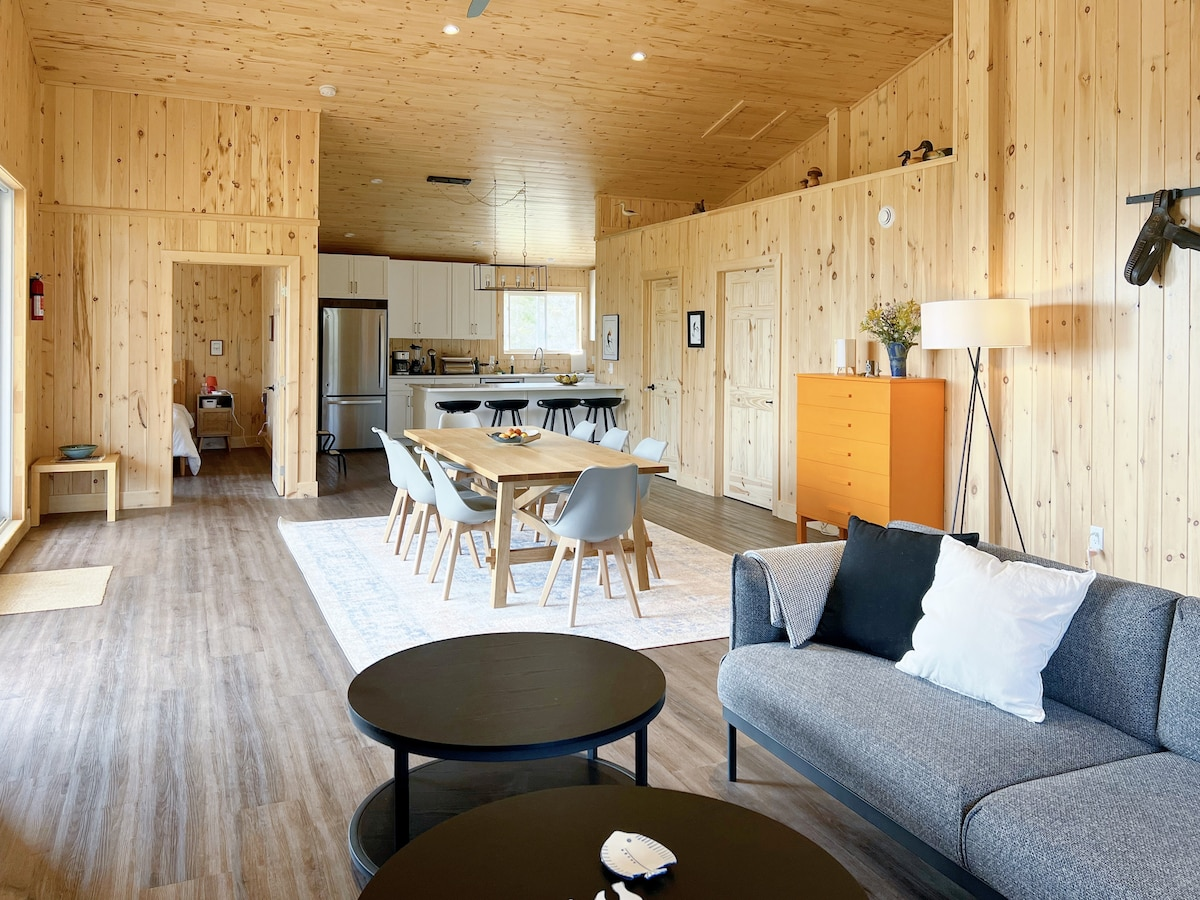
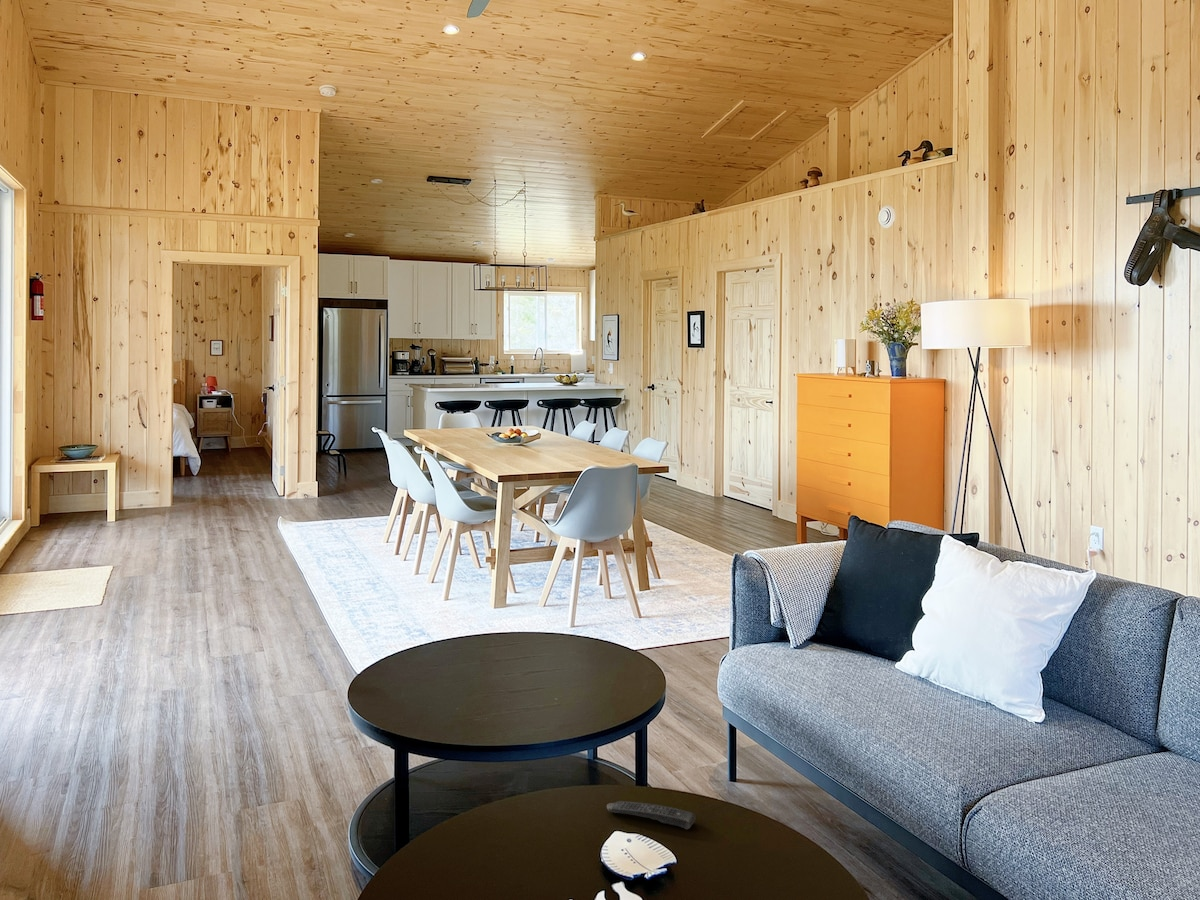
+ remote control (649, 812)
